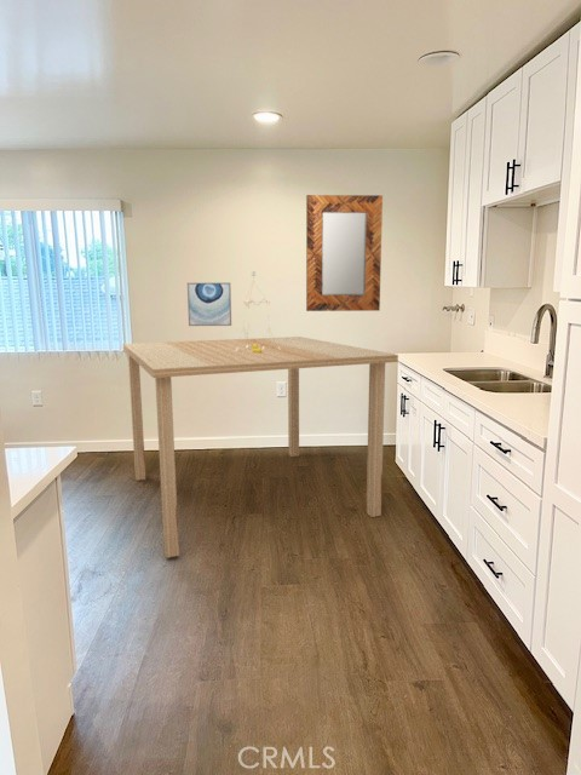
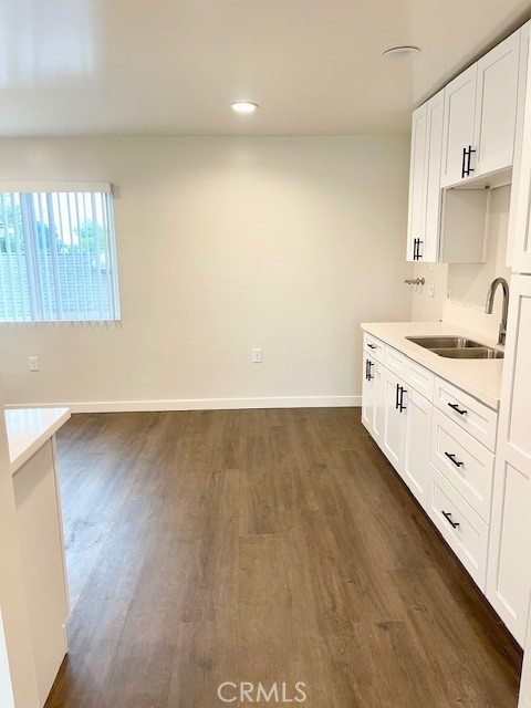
- home mirror (344, 254)
- dining table (246, 371)
- wall art (209, 304)
